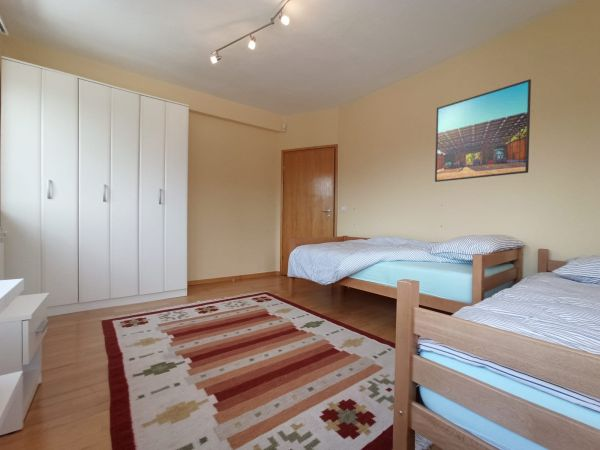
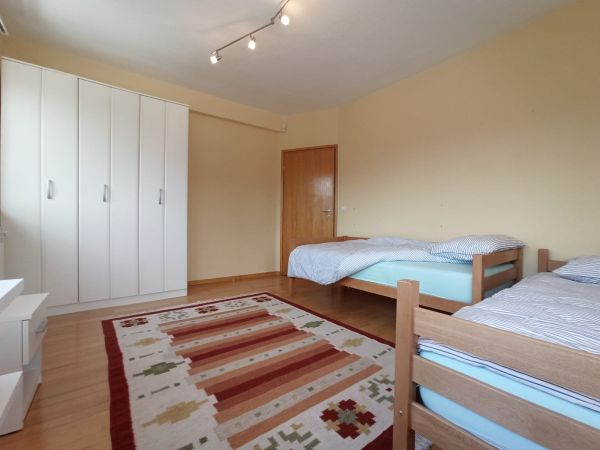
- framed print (477, 136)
